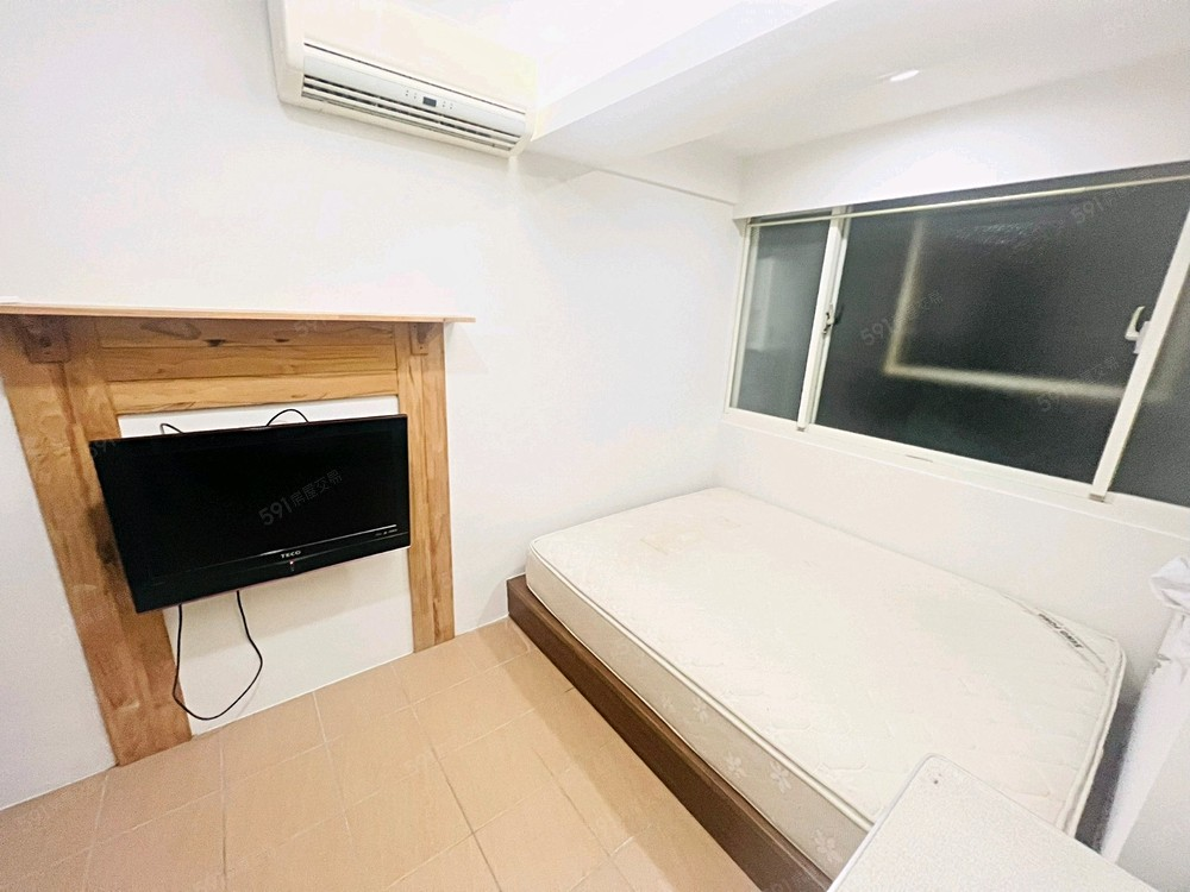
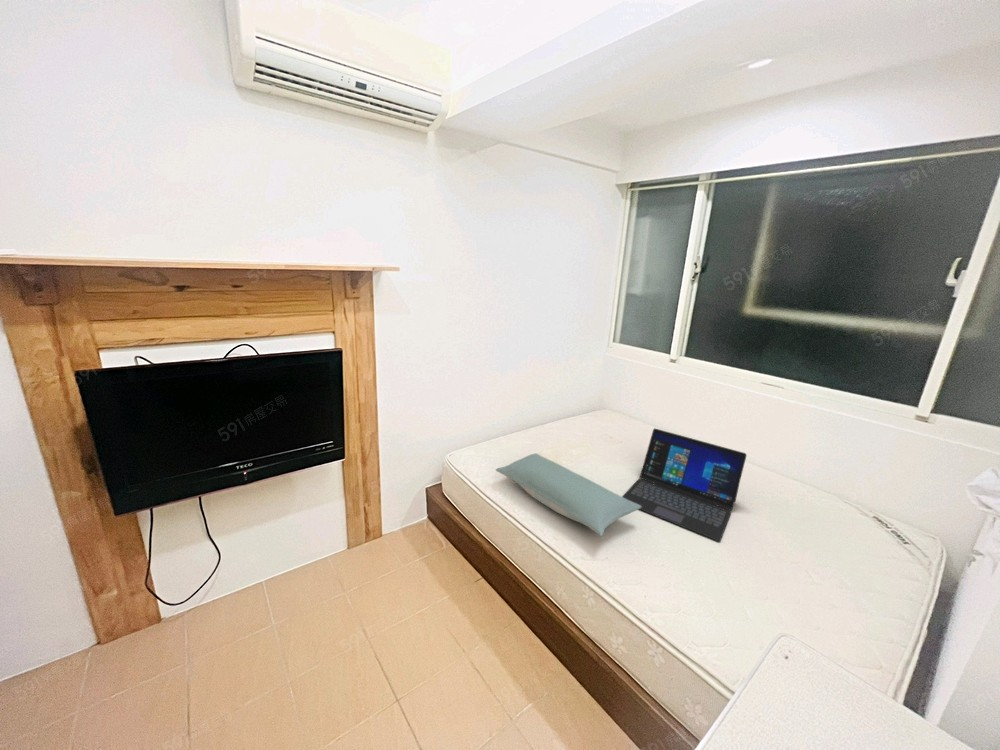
+ laptop (682, 477)
+ pillow (562, 487)
